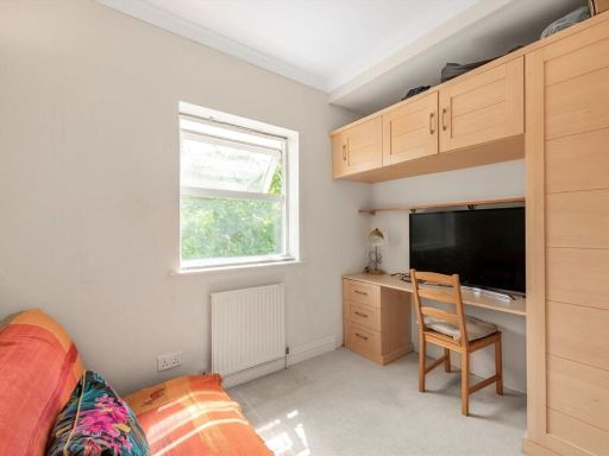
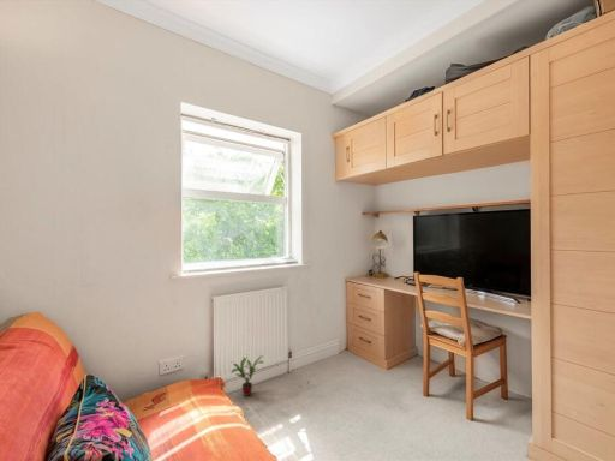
+ potted plant (249, 376)
